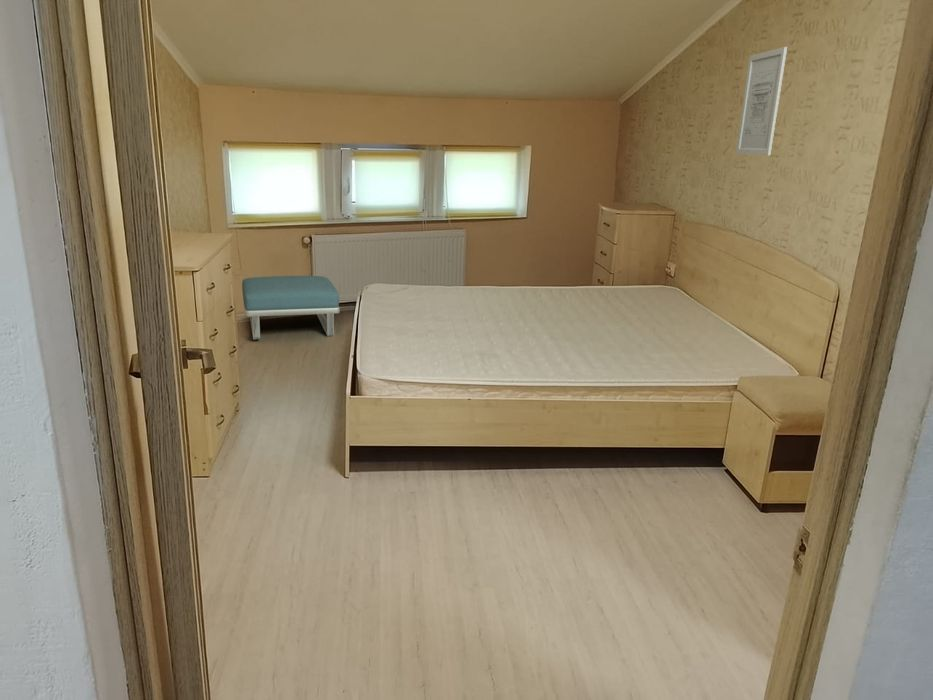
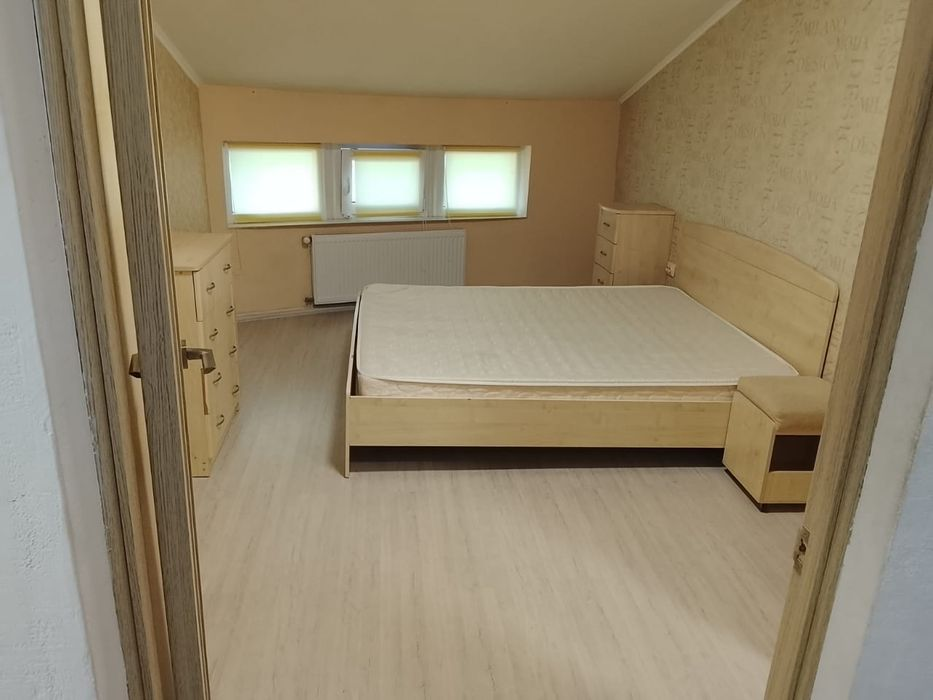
- footstool (289, 303)
- wall art (759, 104)
